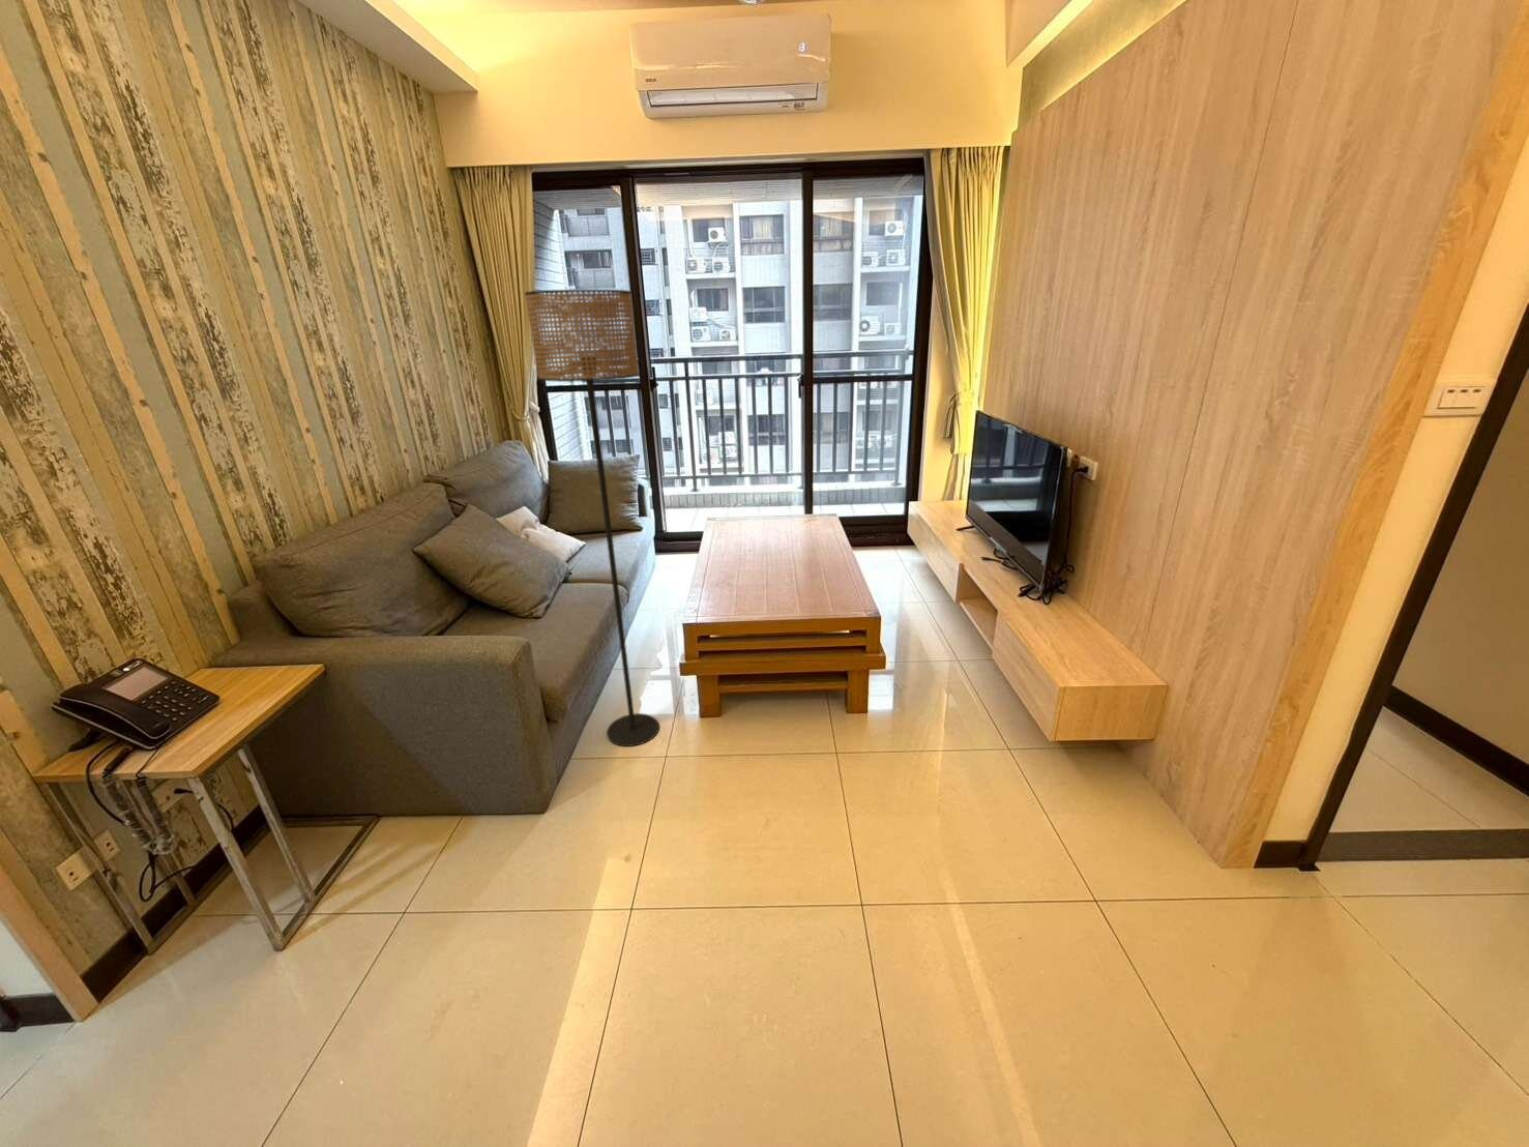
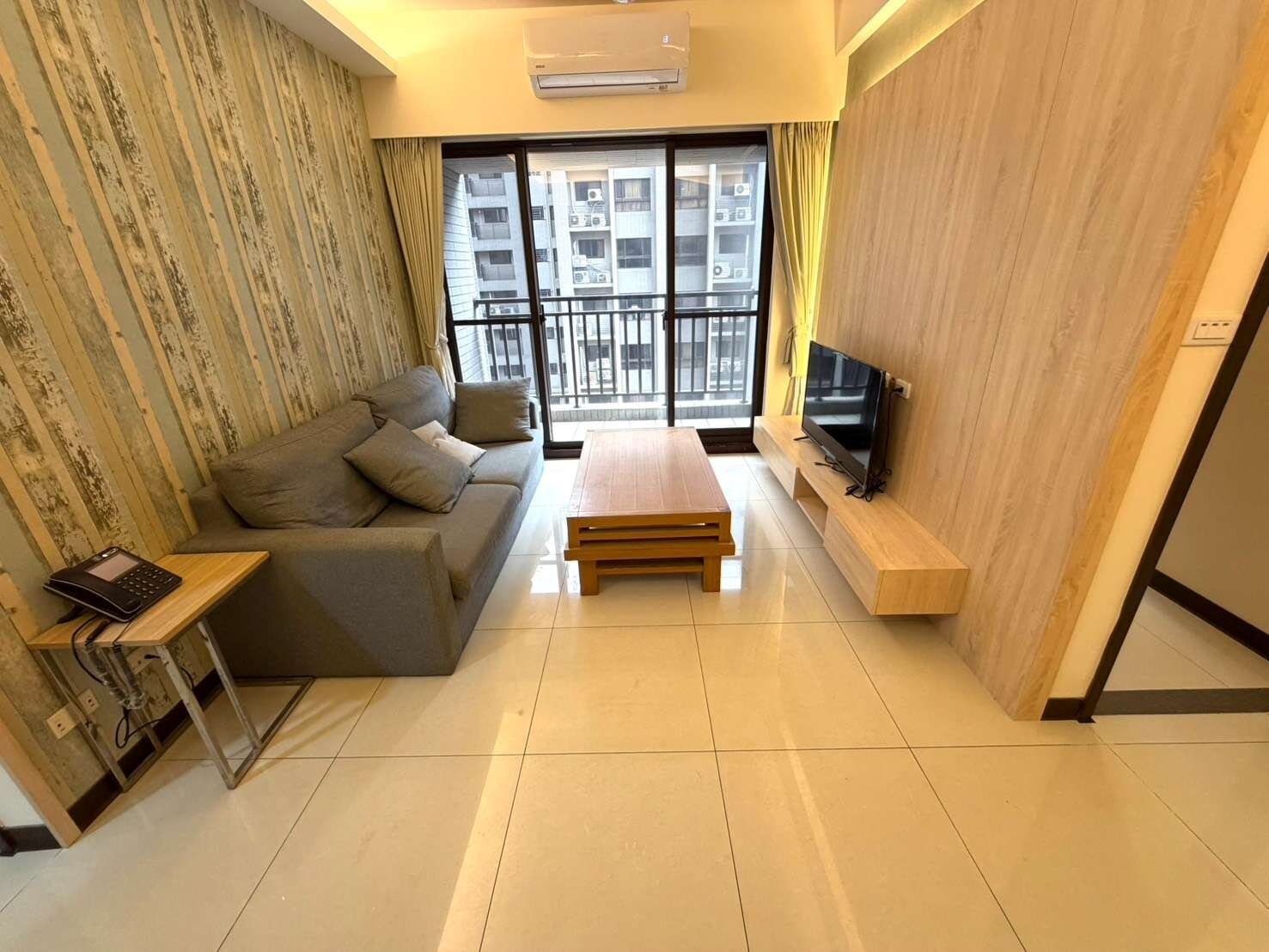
- floor lamp (610, 541)
